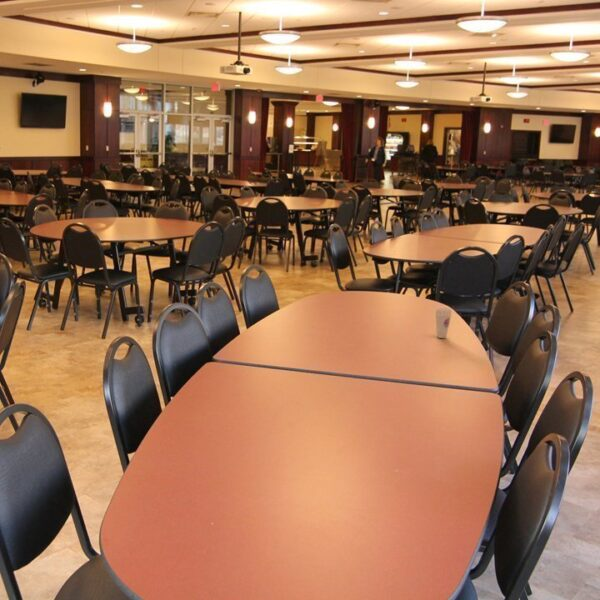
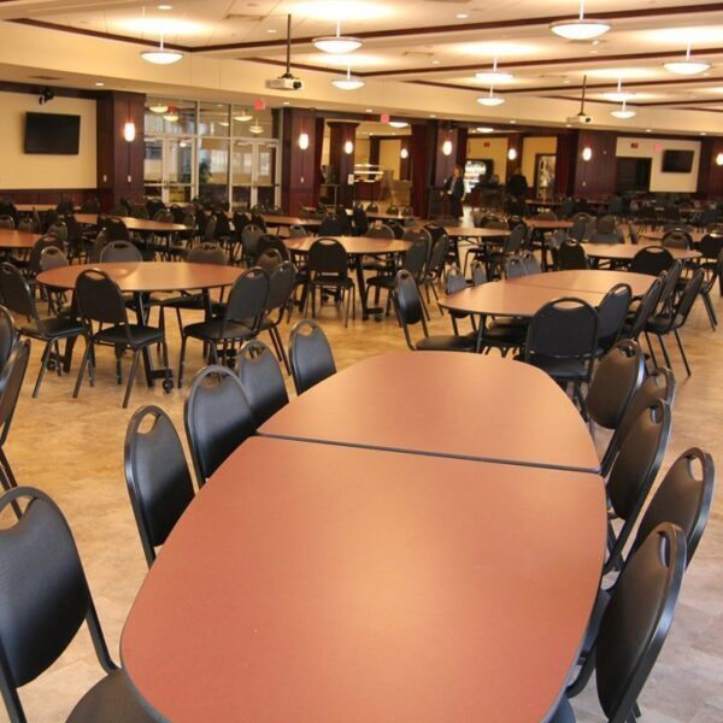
- cup (442, 323)
